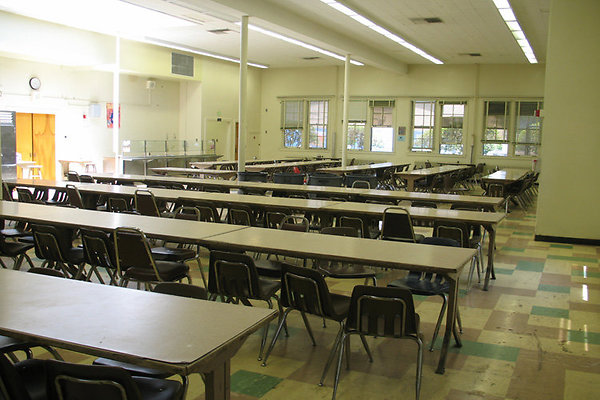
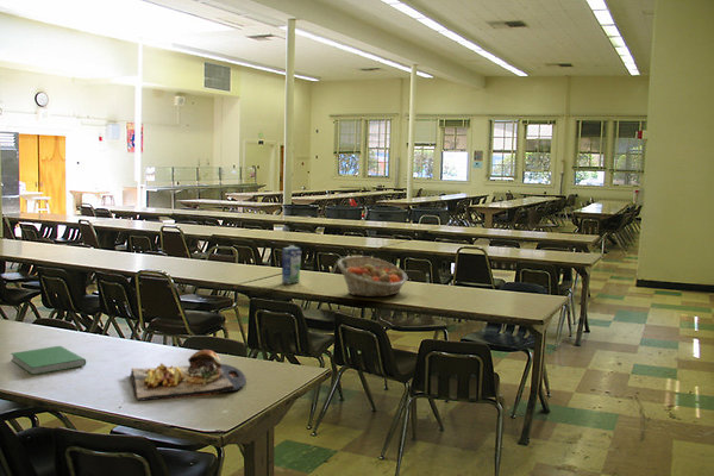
+ fruit basket (371, 275)
+ hardcover book (48, 359)
+ milk carton (290, 264)
+ food tray (189, 365)
